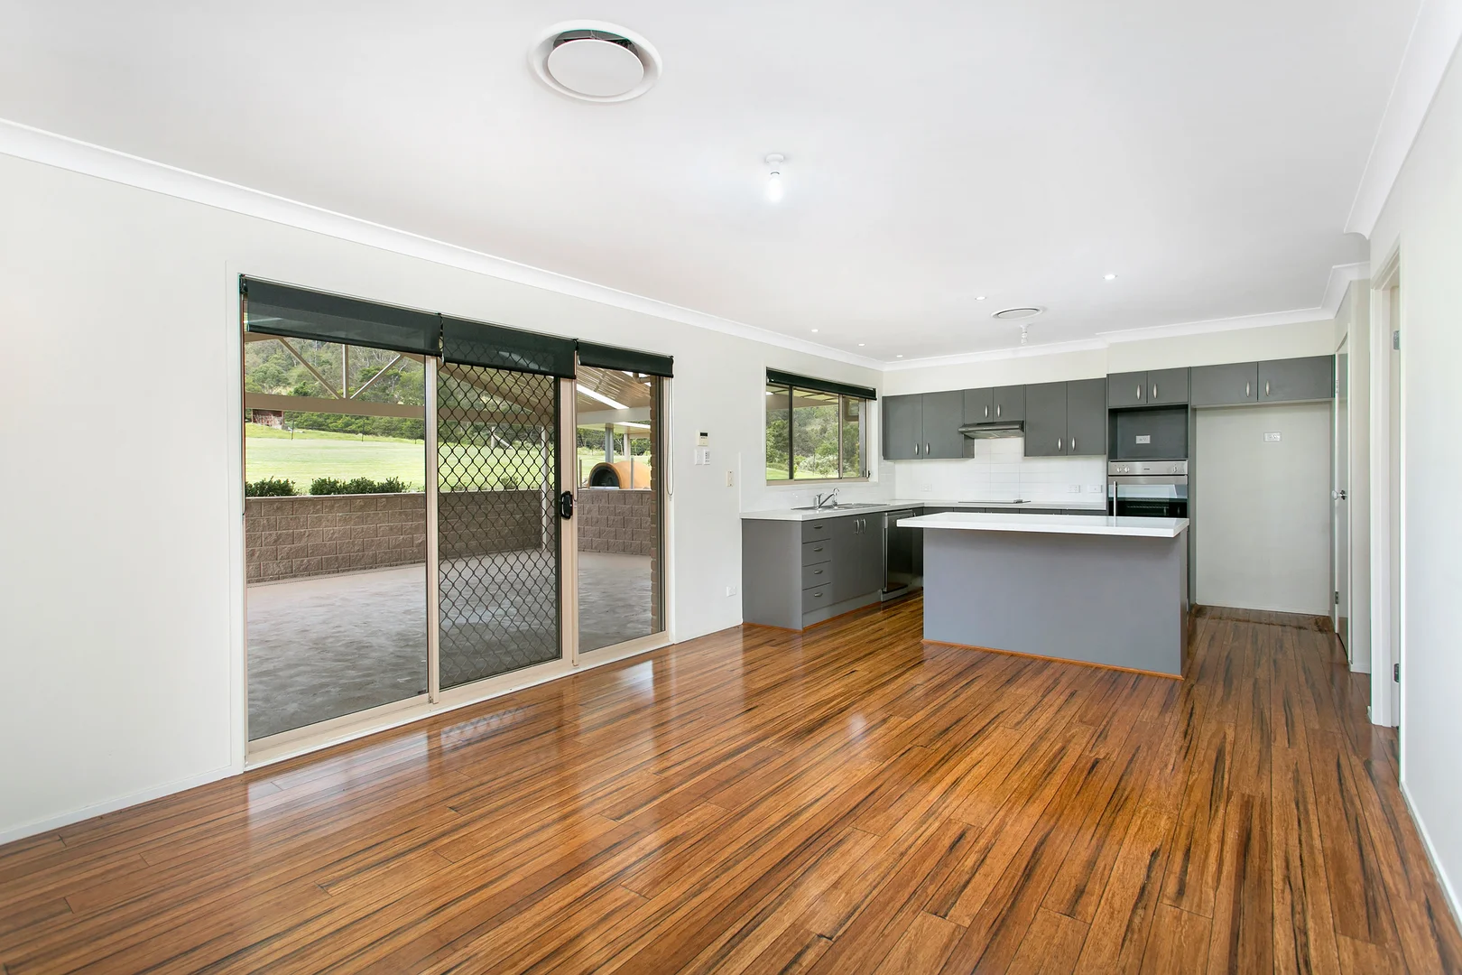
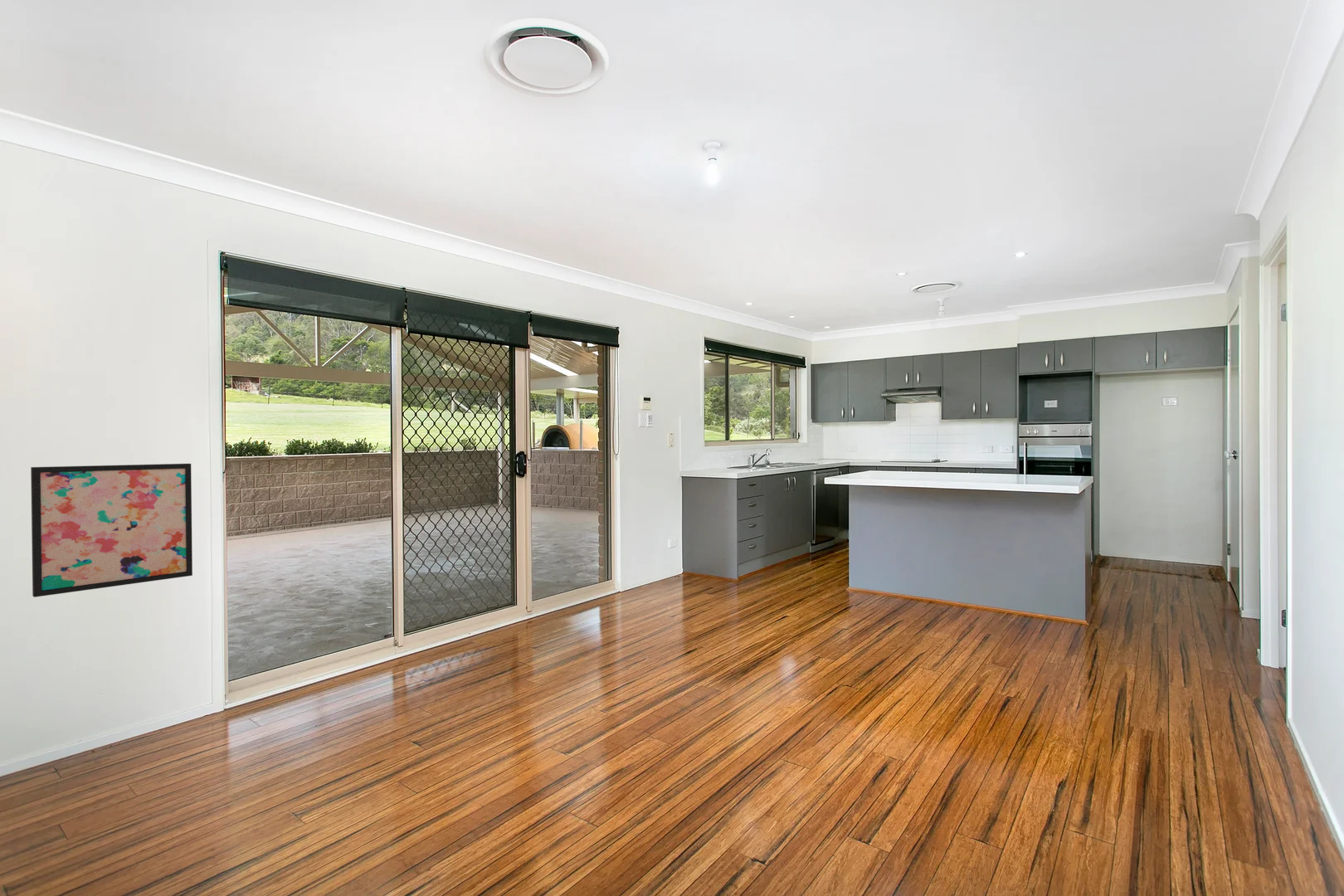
+ wall art (117, 525)
